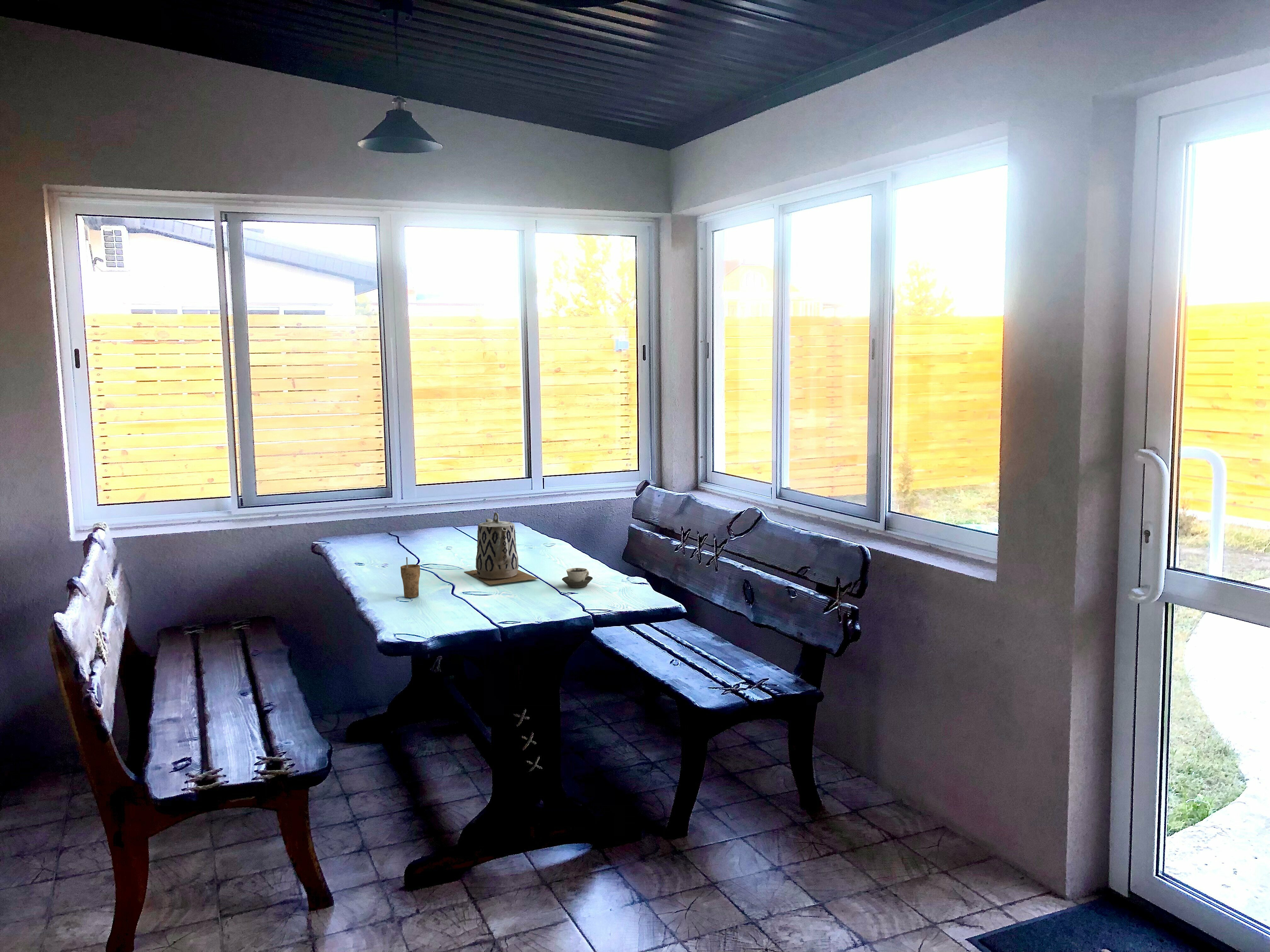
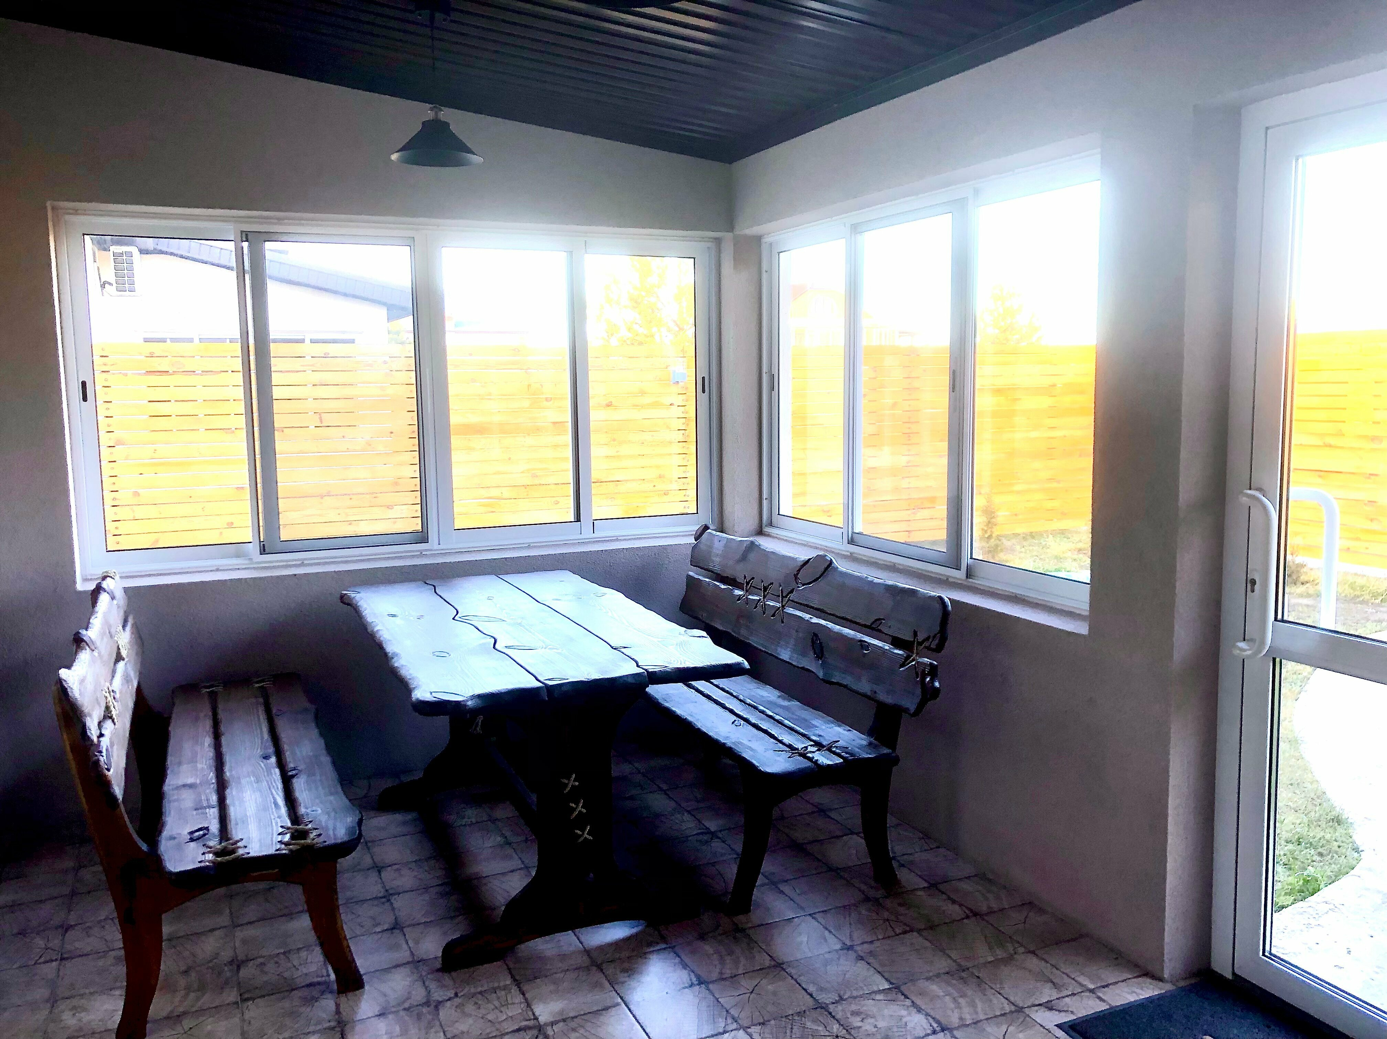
- cup (410, 577)
- cup (577, 578)
- teapot (500, 544)
